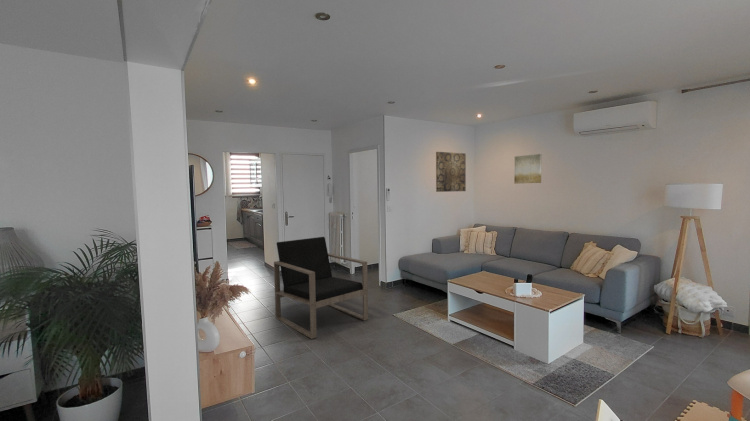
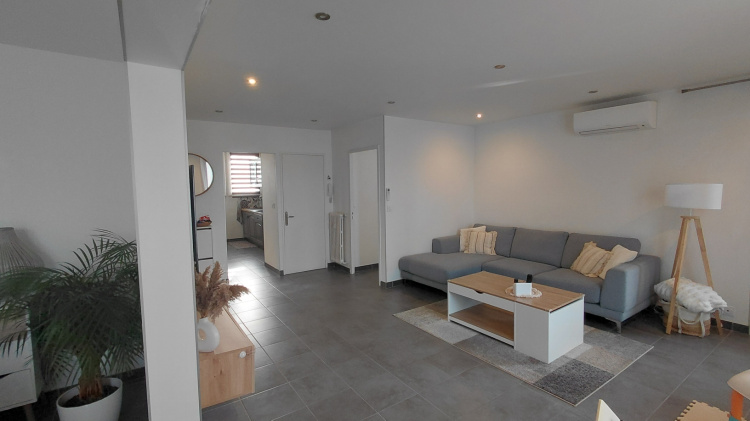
- armchair (319, 280)
- wall art (451, 172)
- wall art (527, 169)
